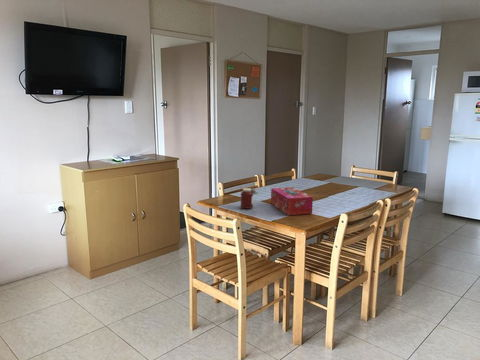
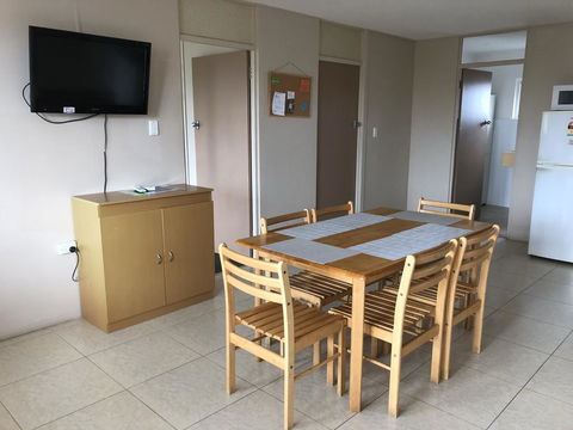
- jar (248, 197)
- tissue box (290, 200)
